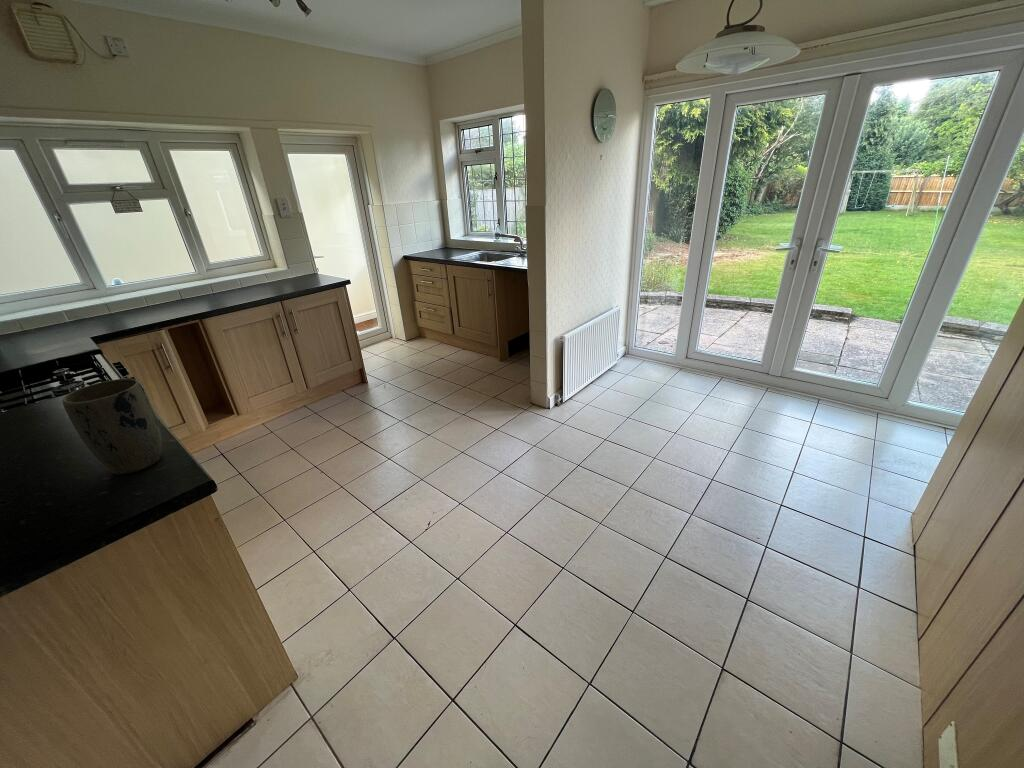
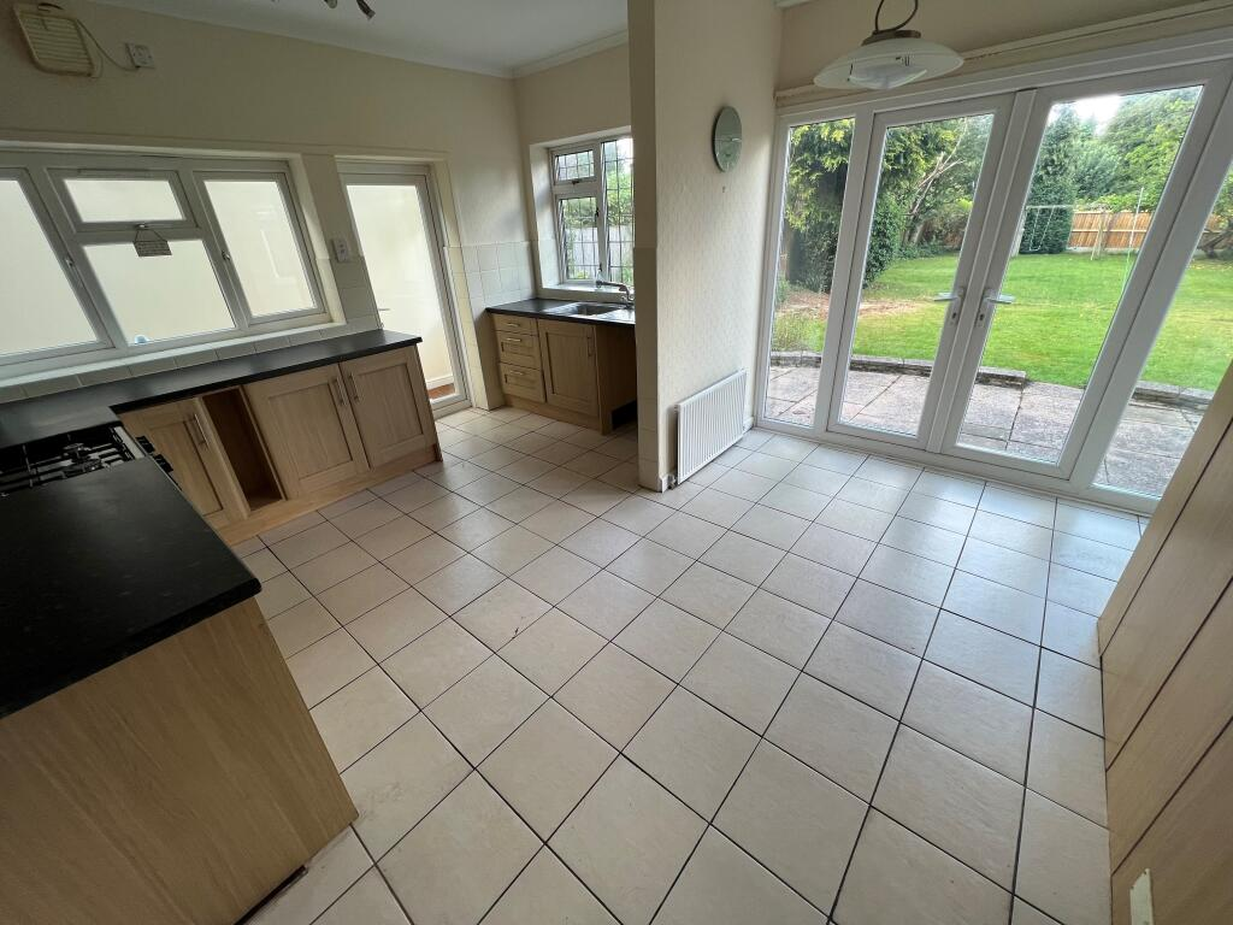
- plant pot (120, 427)
